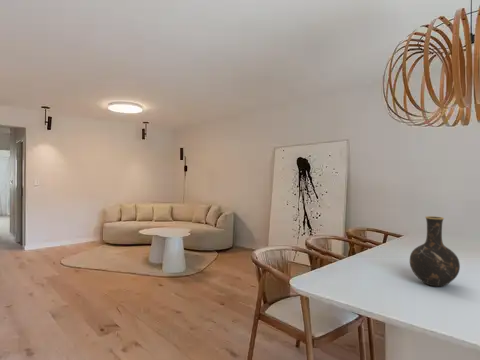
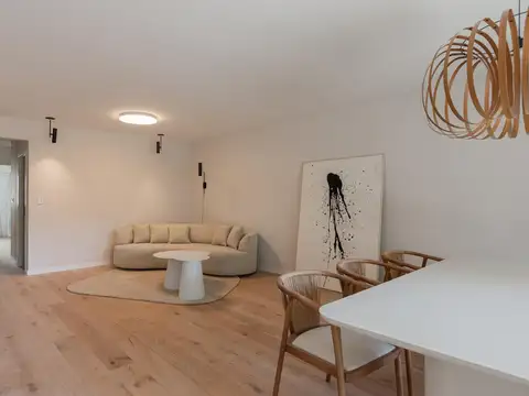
- vase (433, 250)
